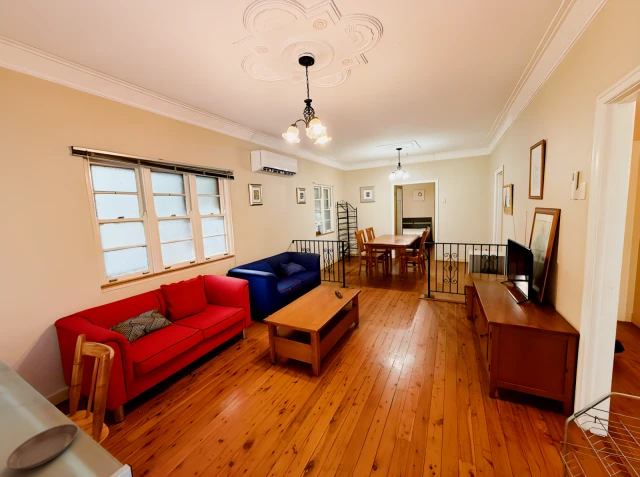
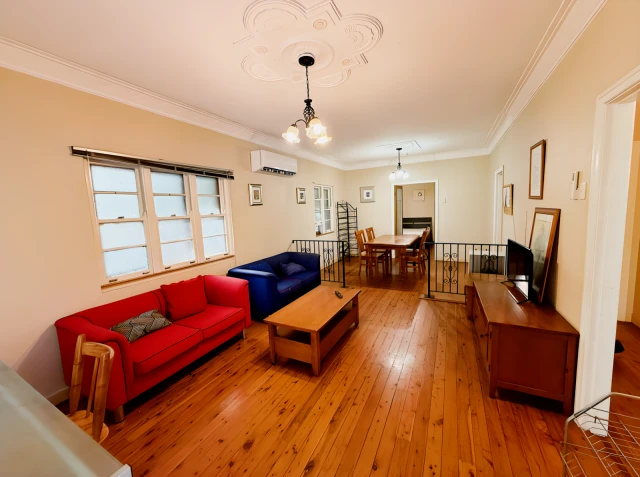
- saucer (45, 447)
